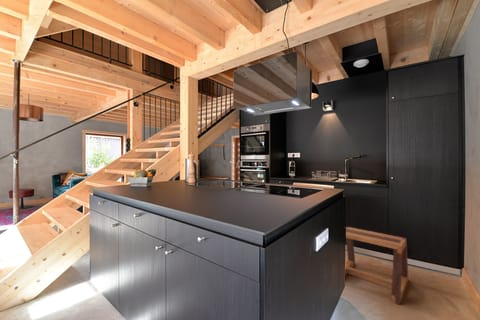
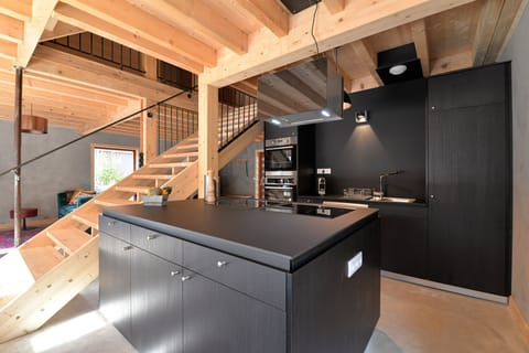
- stool (371, 243)
